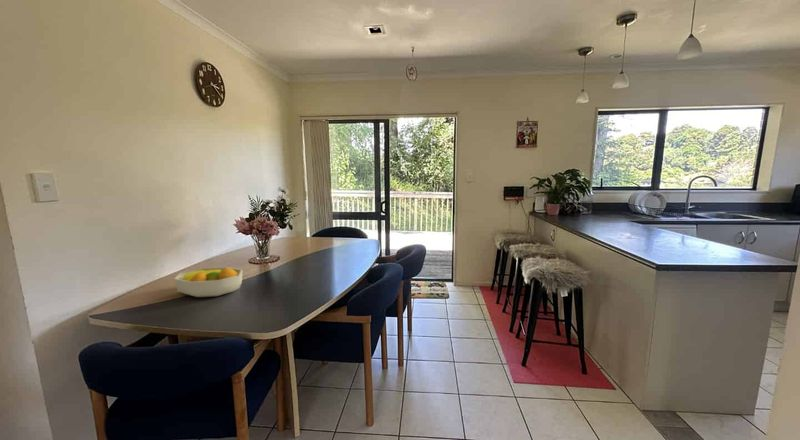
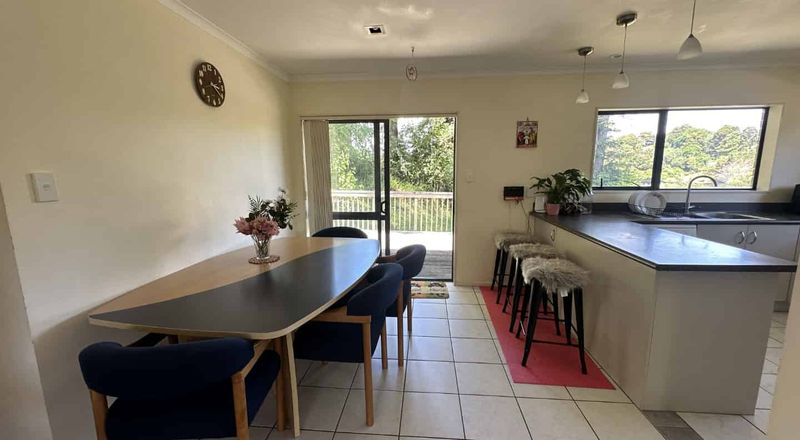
- fruit bowl (210, 278)
